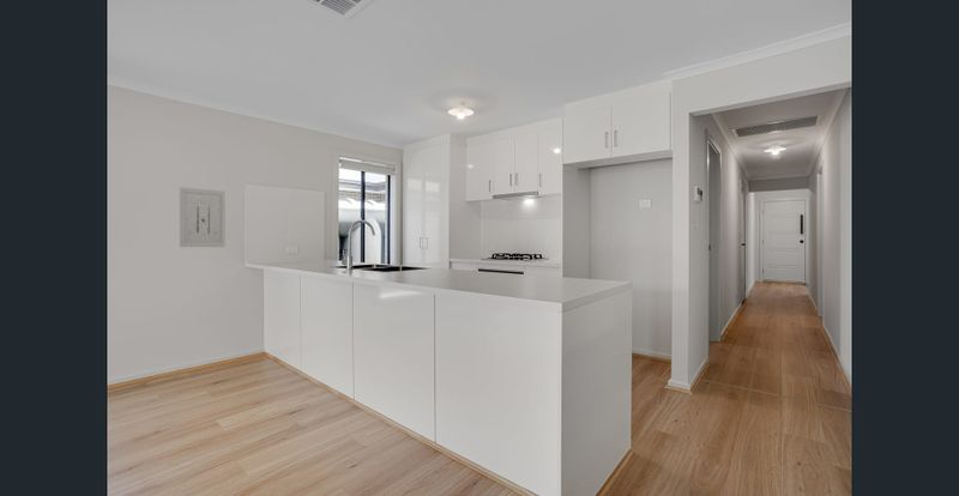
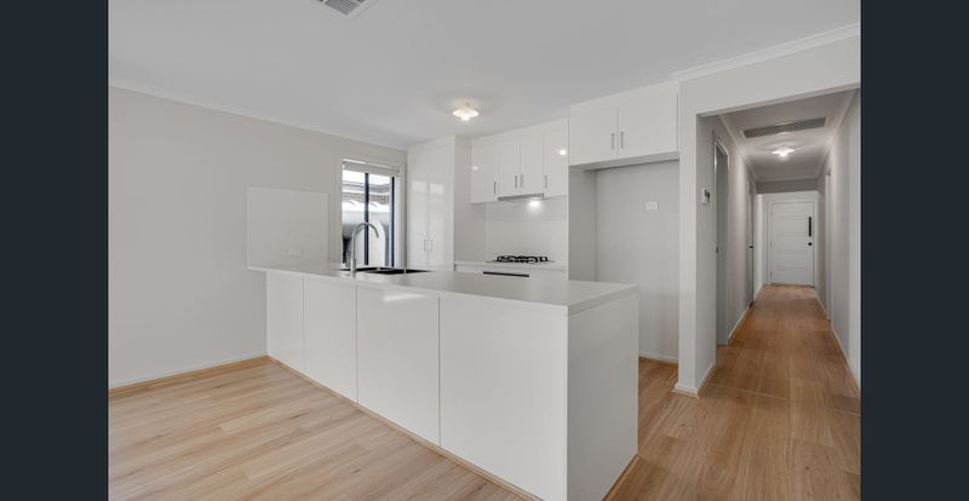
- wall art (203, 218)
